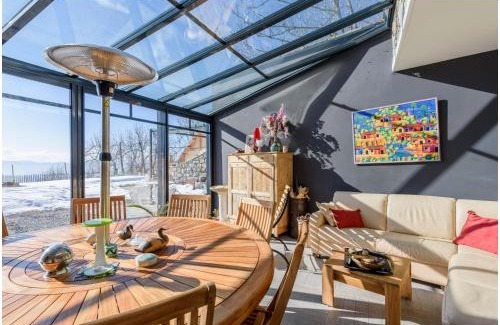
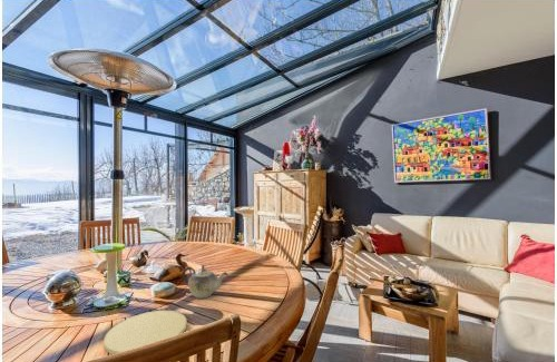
+ teapot (205, 280)
+ plate (145, 331)
